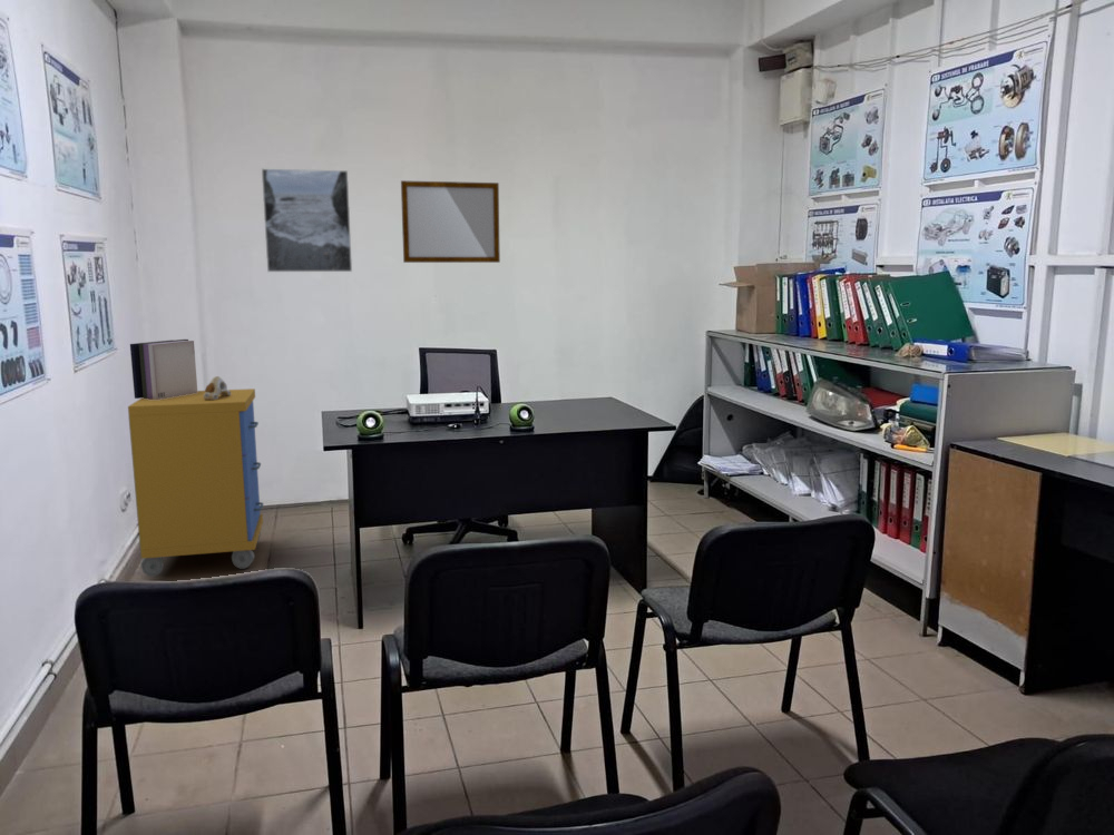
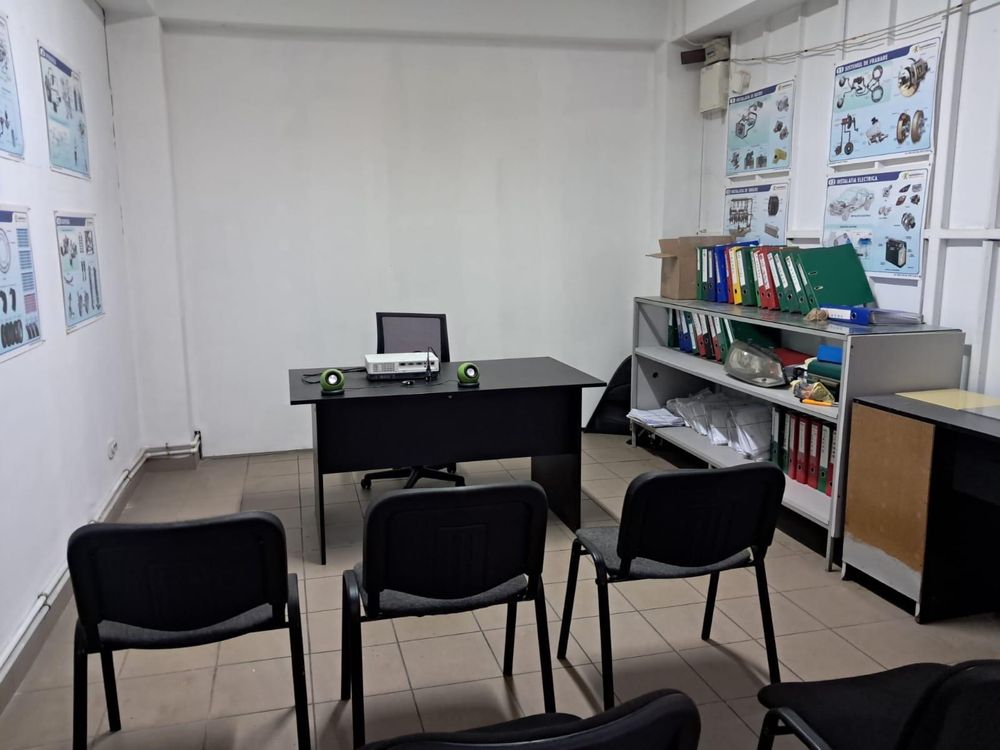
- writing board (451, 222)
- storage cabinet (202, 479)
- mechanical component (216, 386)
- books (169, 367)
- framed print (307, 220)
